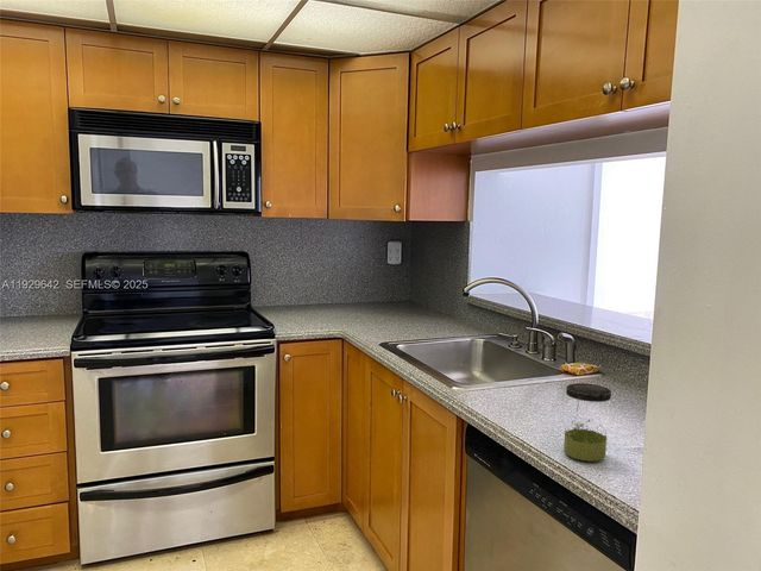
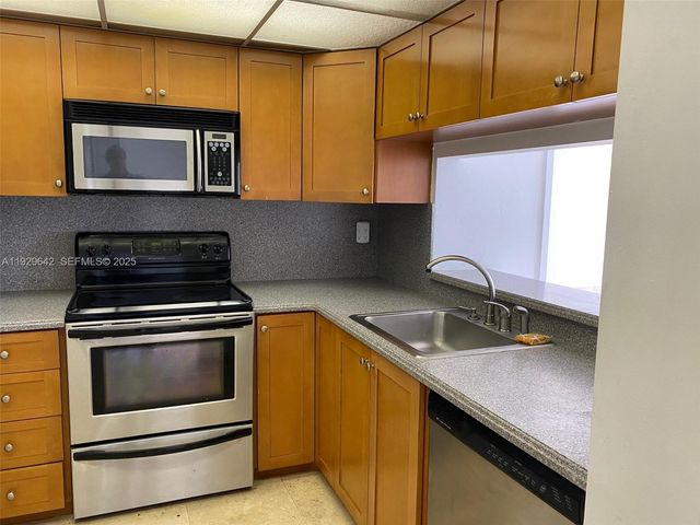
- jar (589, 420)
